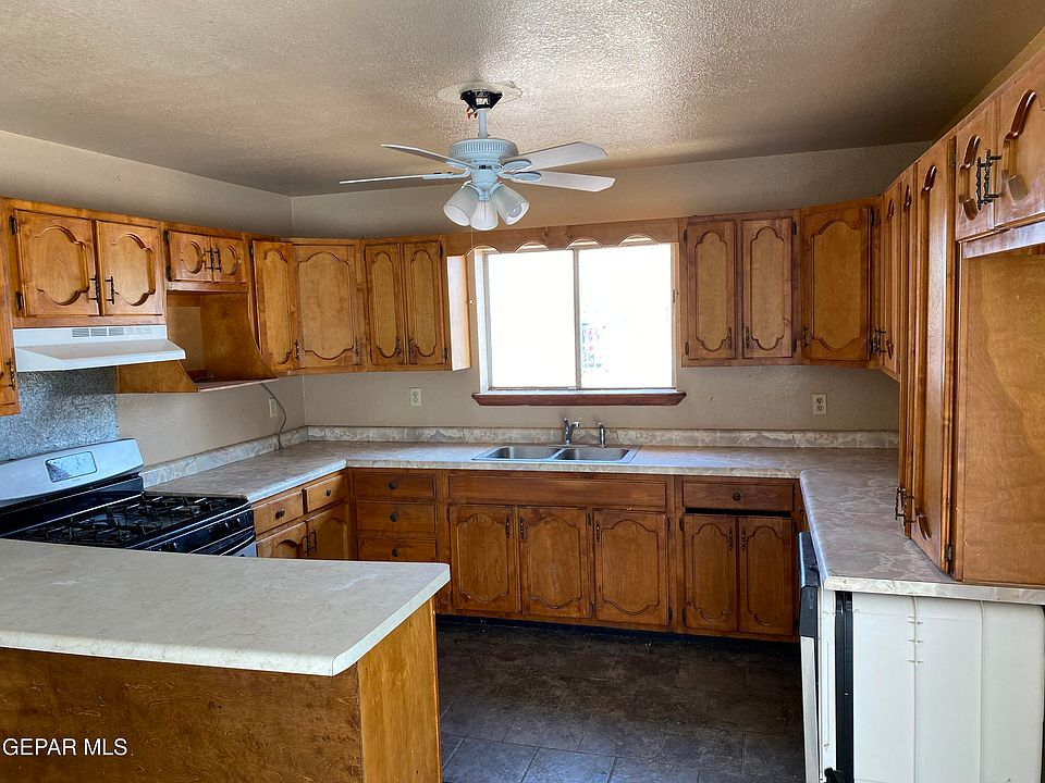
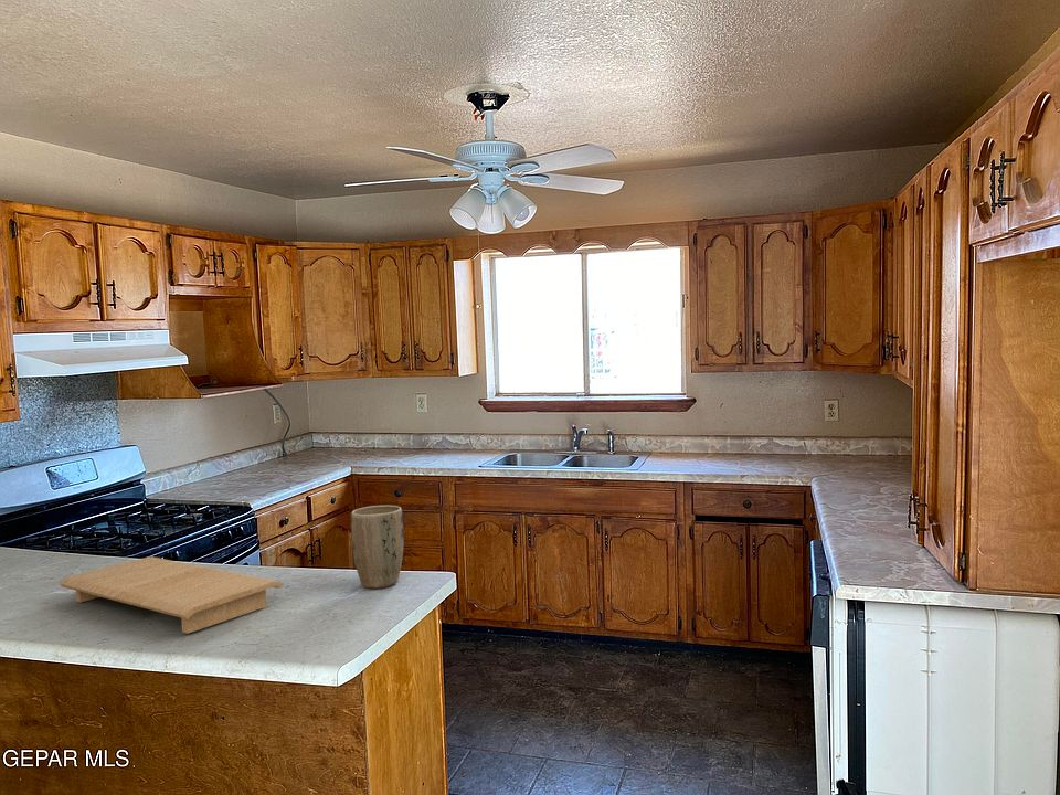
+ plant pot (378, 547)
+ cutting board (169, 591)
